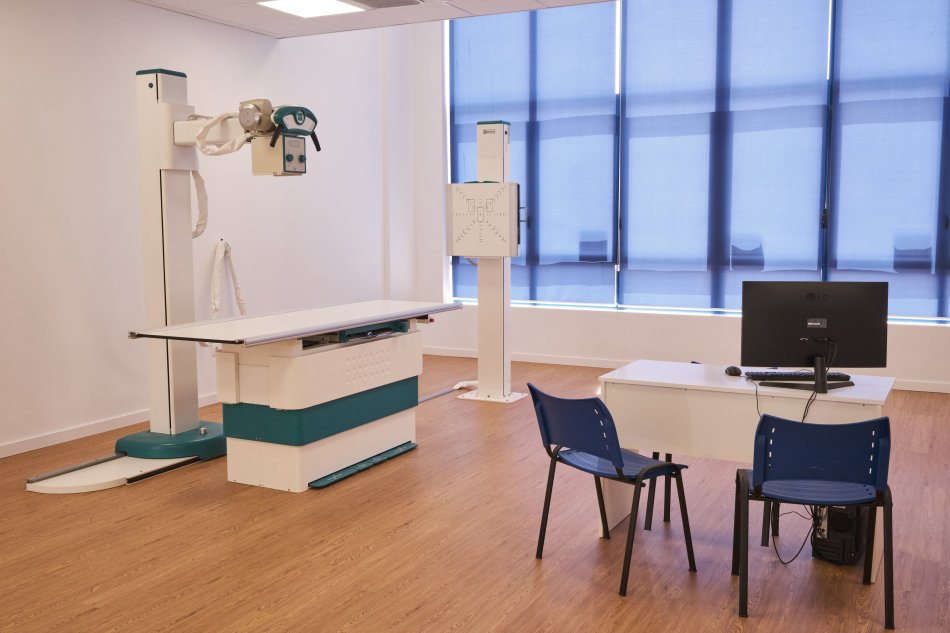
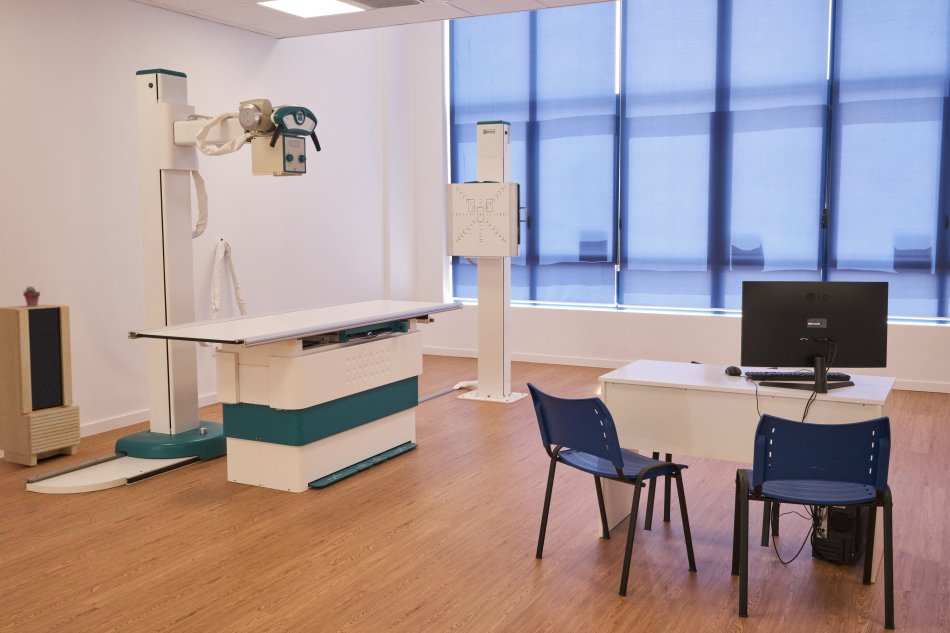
+ storage cabinet (38, 383)
+ potted succulent (31, 295)
